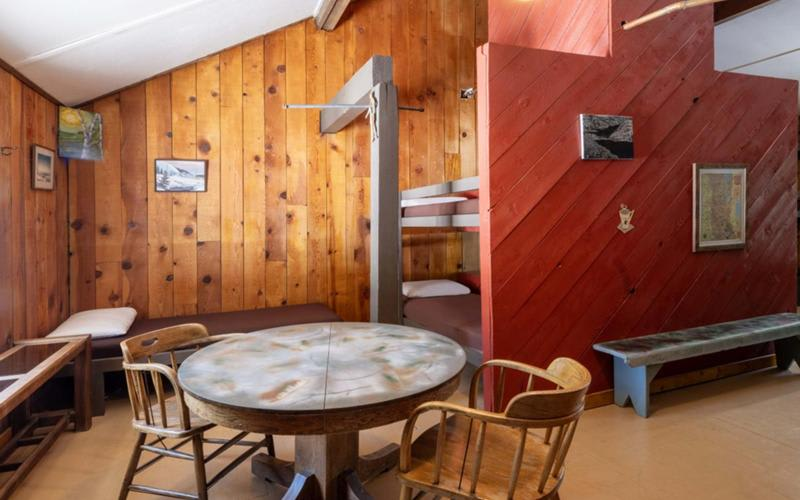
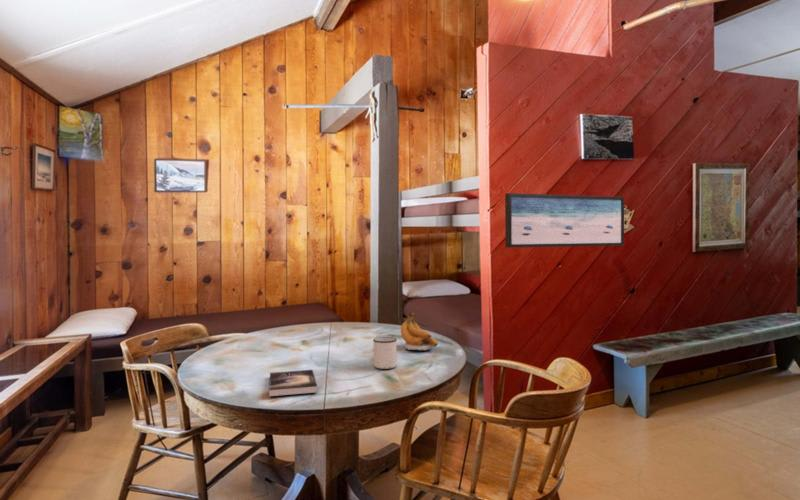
+ banana (418, 331)
+ wall art (567, 220)
+ mug (384, 351)
+ book (292, 382)
